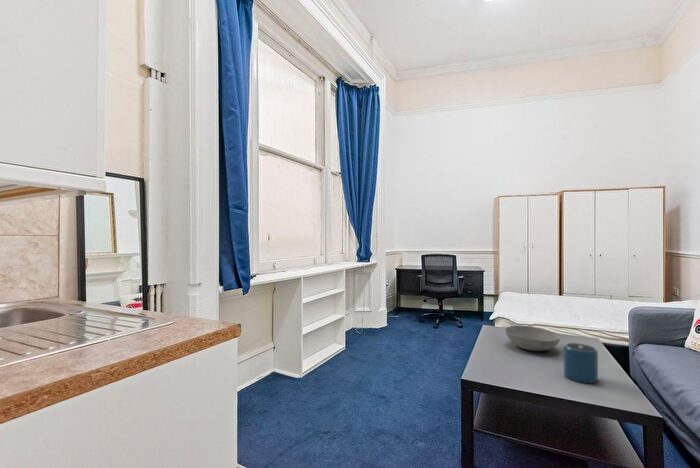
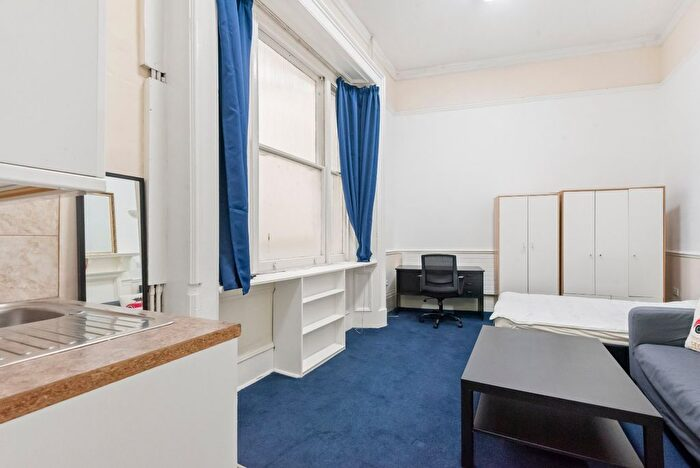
- speaker (580, 362)
- bowl (531, 339)
